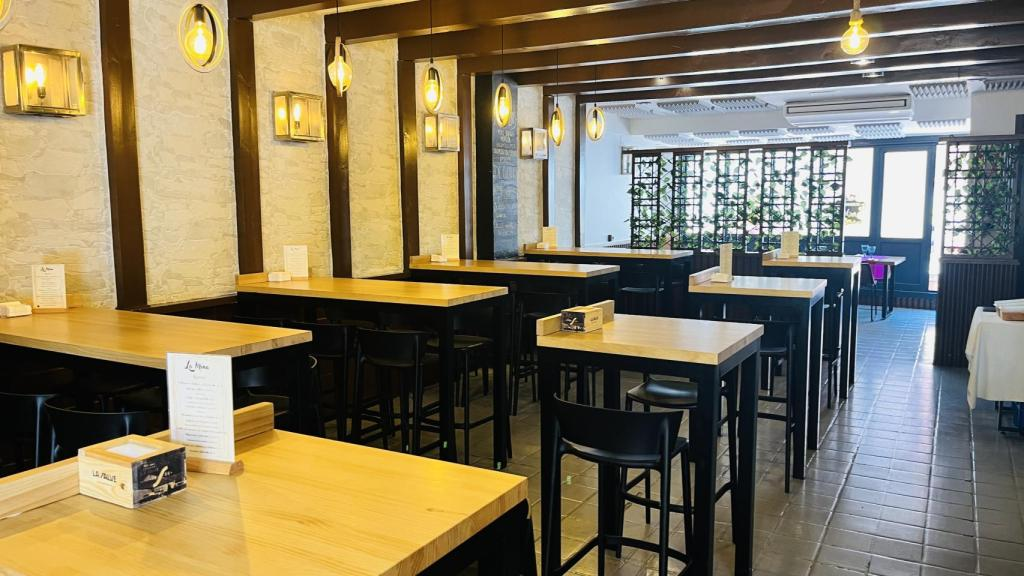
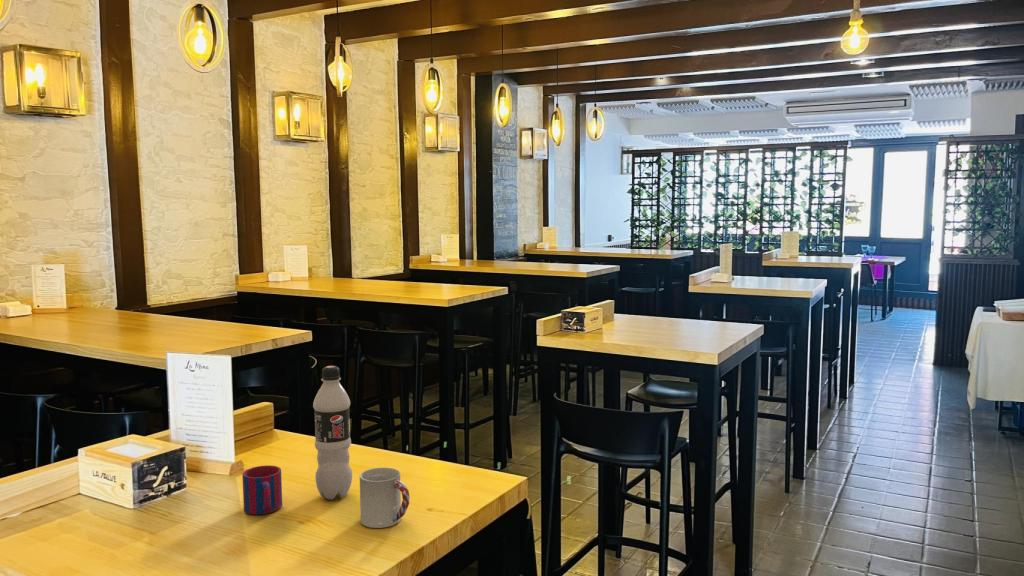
+ mug (262, 492)
+ beverage bottle (332, 431)
+ cup (386, 498)
